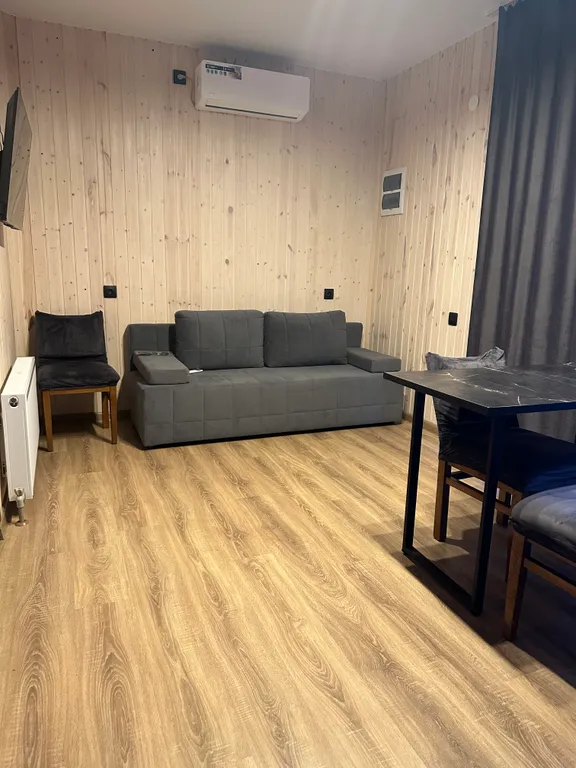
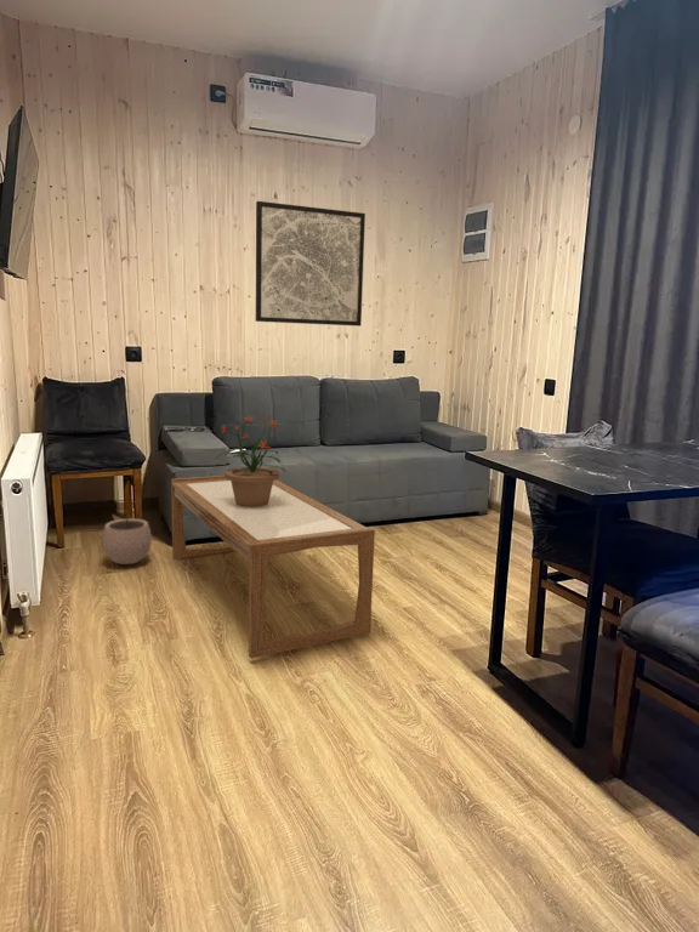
+ coffee table (258, 546)
+ wall art (311, 266)
+ plant pot (126, 534)
+ potted plant (252, 456)
